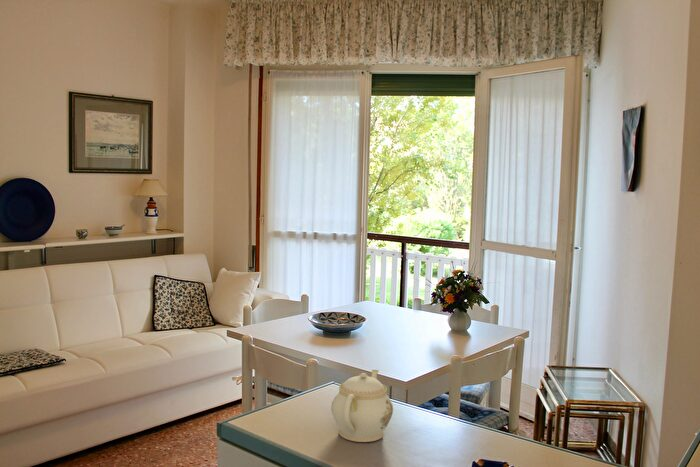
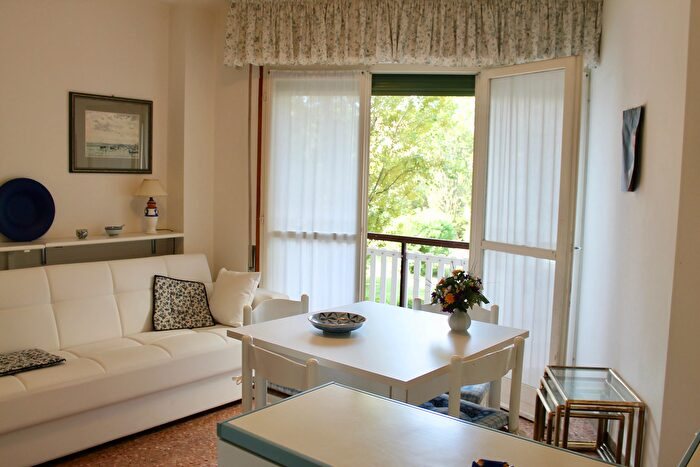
- teapot (361, 404)
